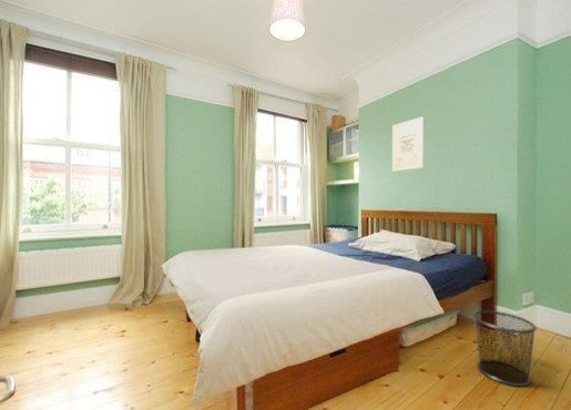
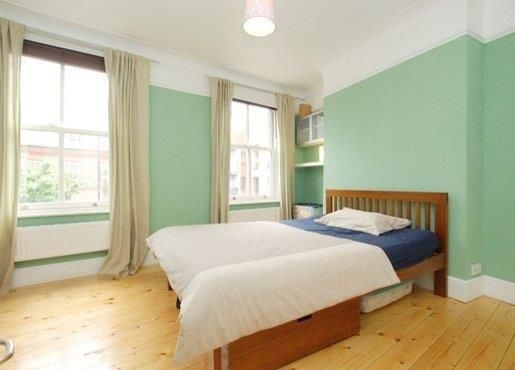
- waste bin (502, 346)
- wall art (407, 145)
